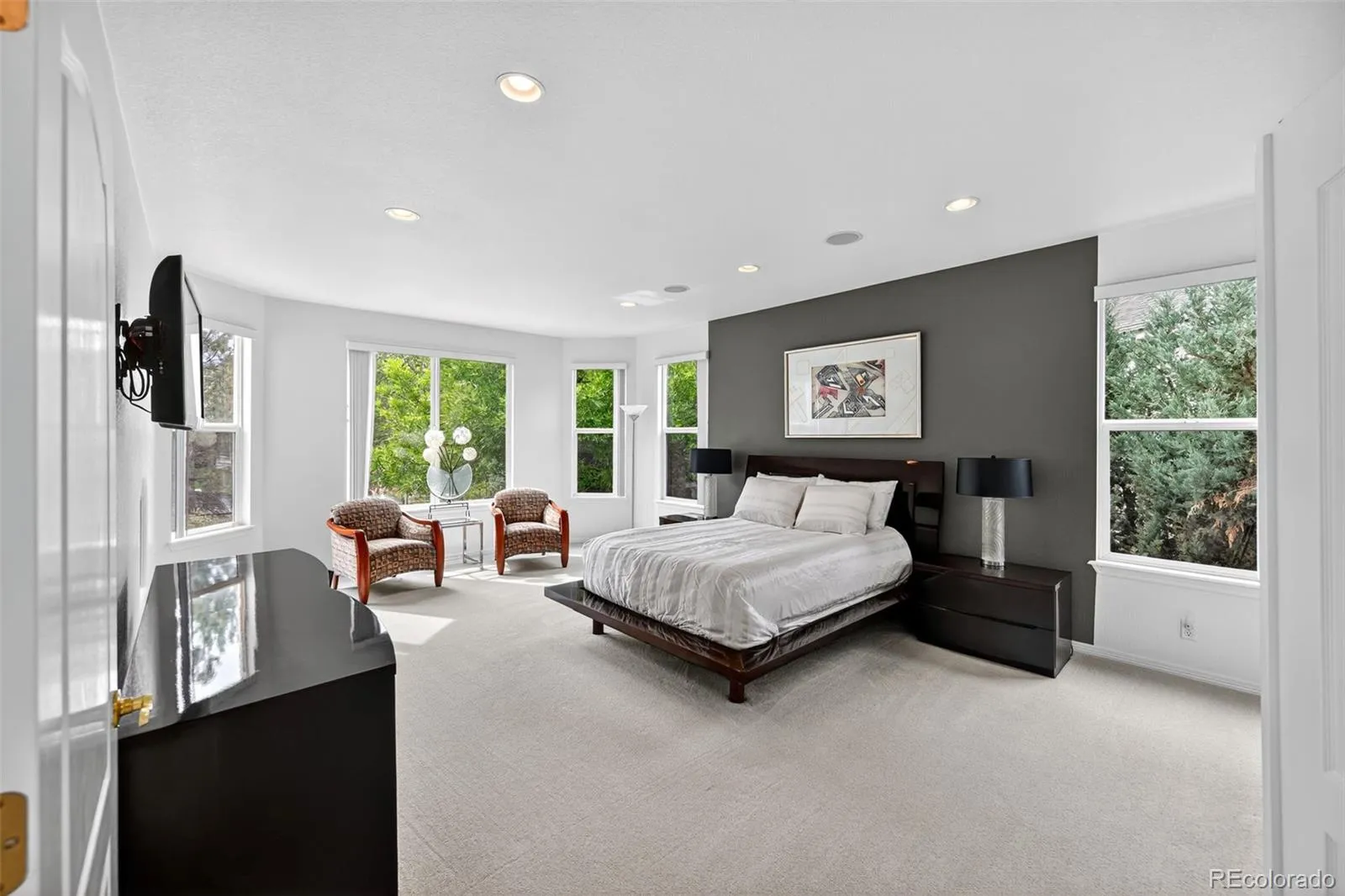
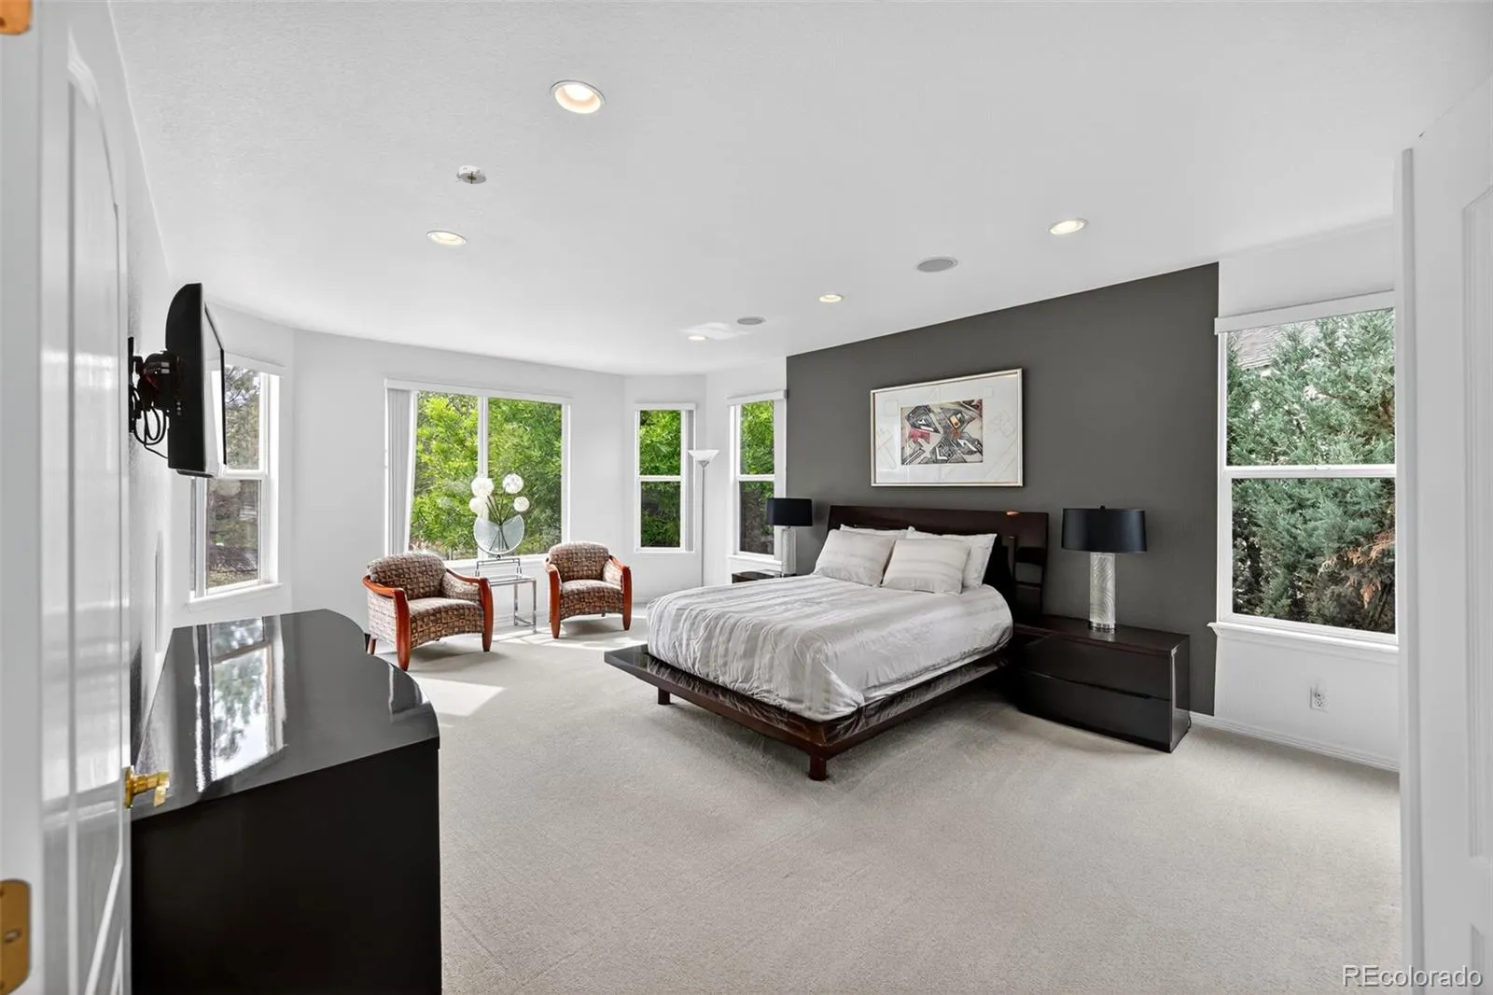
+ smoke detector (471, 174)
